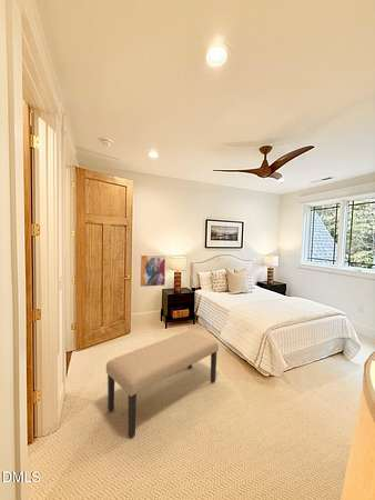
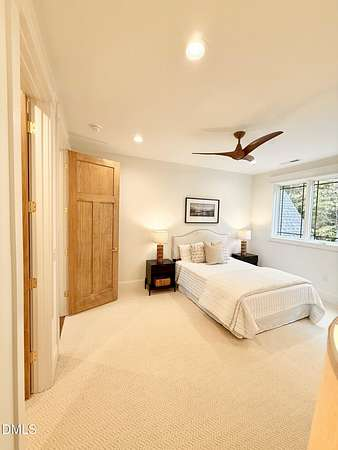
- wall art (152, 270)
- bench (168, 370)
